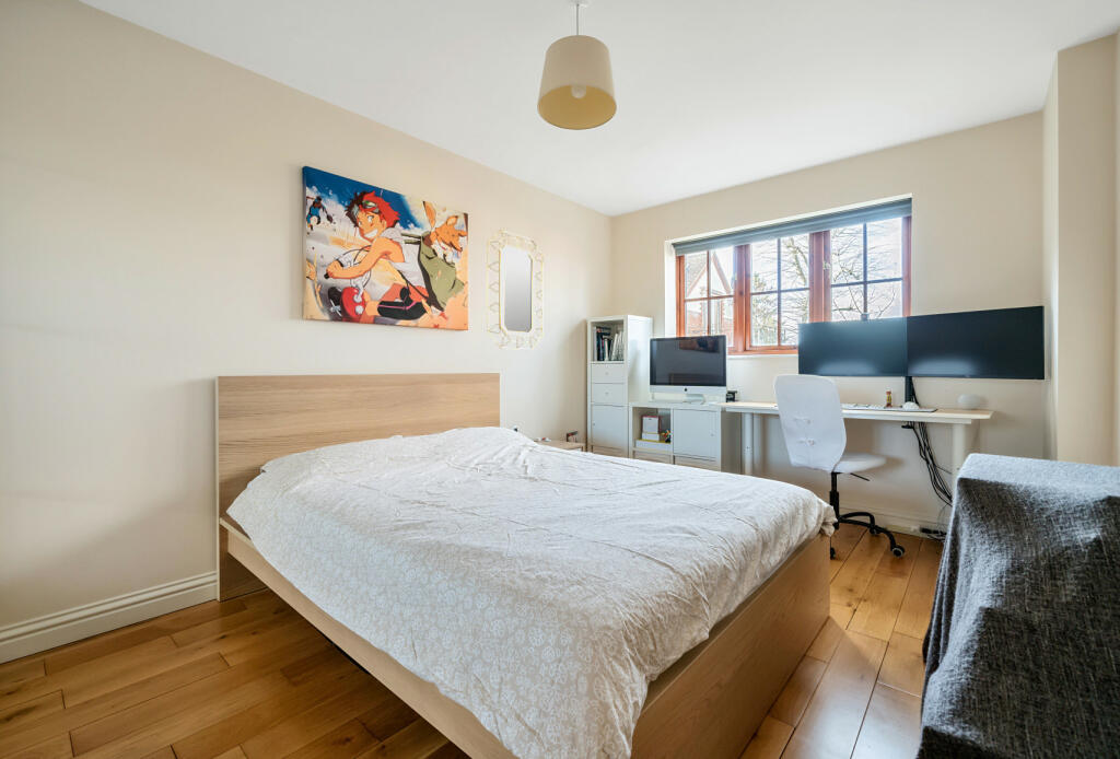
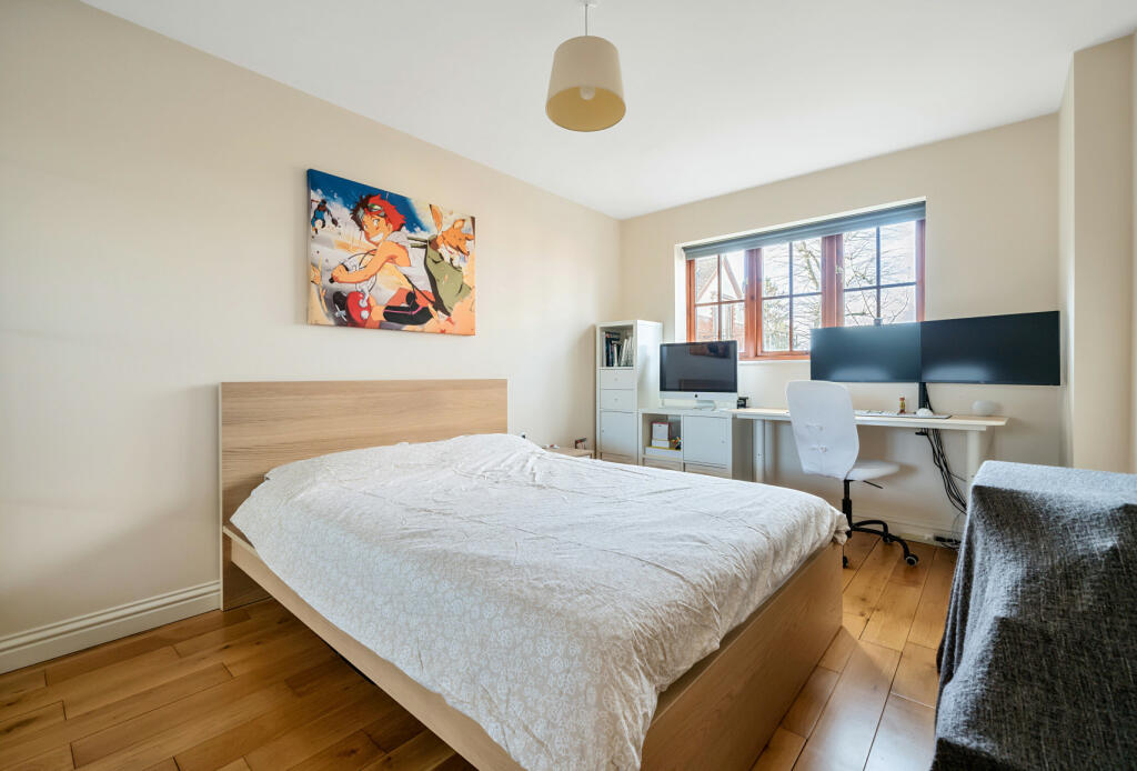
- home mirror (518, 291)
